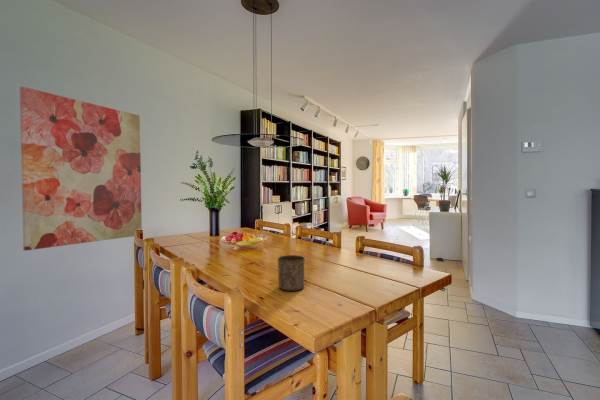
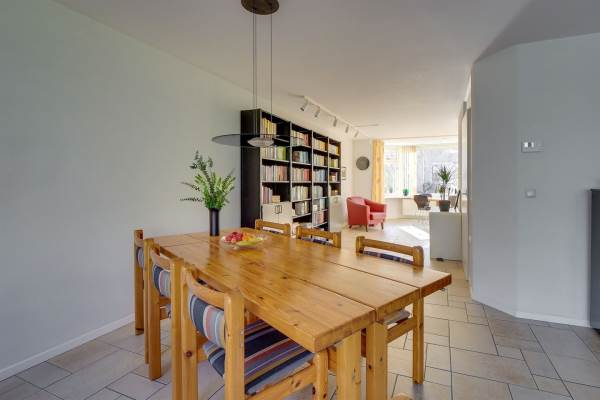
- wall art (90, 172)
- cup (291, 272)
